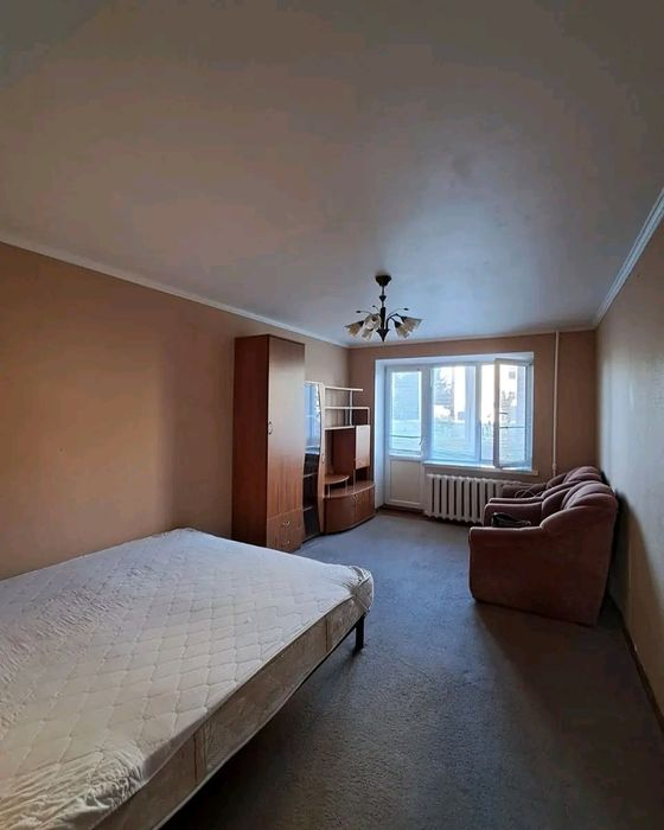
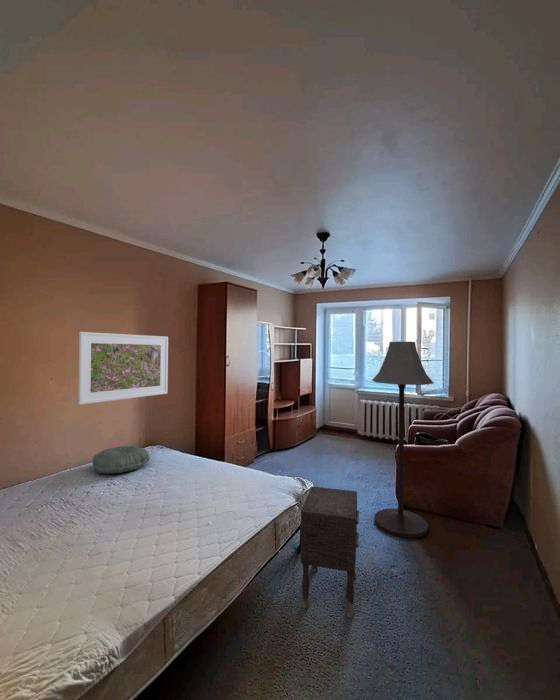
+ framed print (128, 366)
+ nightstand (331, 545)
+ floor lamp (401, 432)
+ pillow (120, 458)
